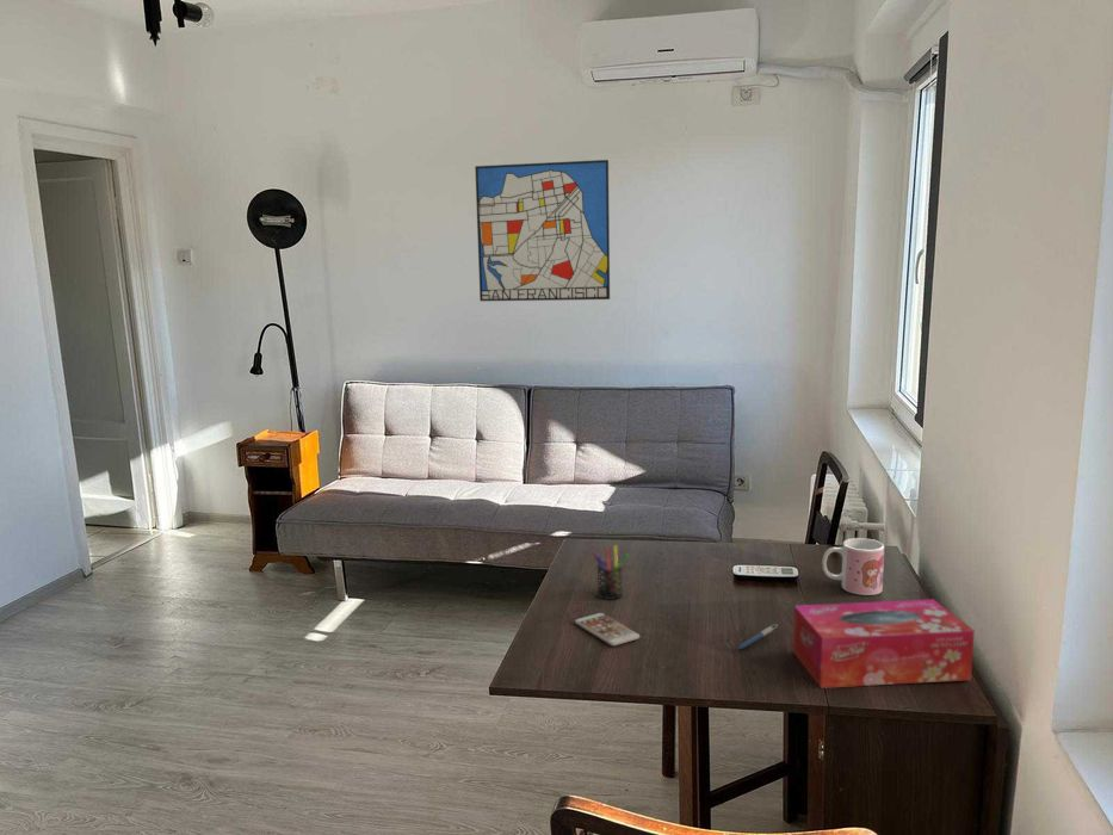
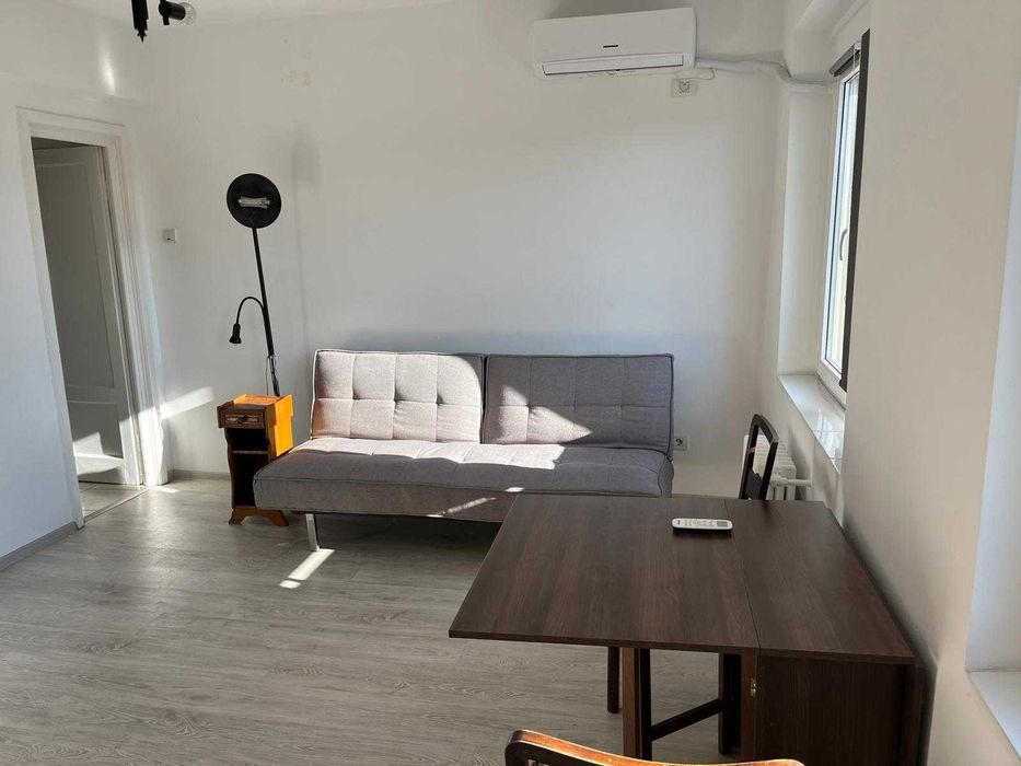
- smartphone (606, 629)
- pen (756, 636)
- mug (855, 565)
- wall art (542, 233)
- pen holder (612, 570)
- tissue box (879, 641)
